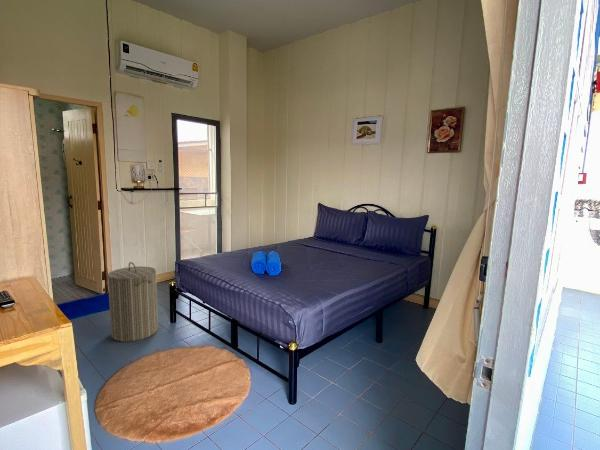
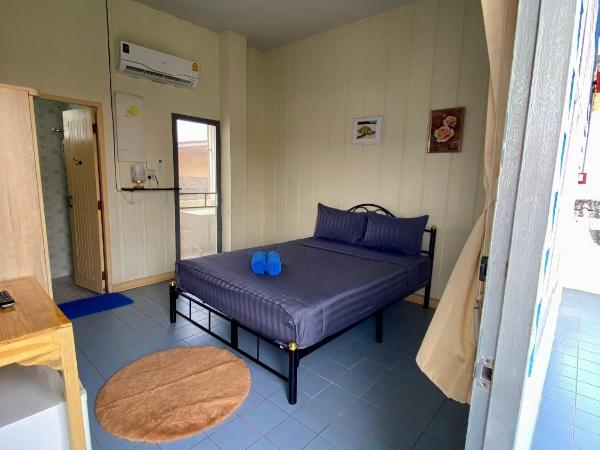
- laundry hamper (133, 297)
